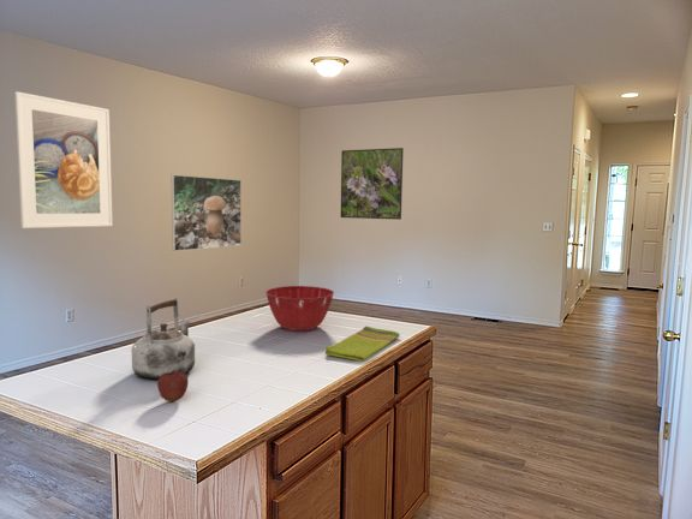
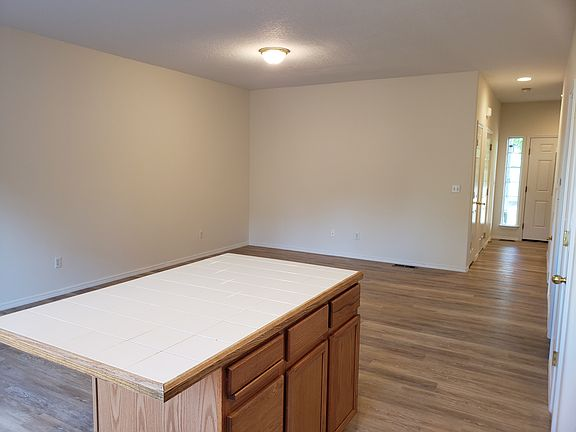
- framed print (370, 184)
- kettle (167, 335)
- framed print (209, 213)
- mixing bowl (299, 309)
- dish towel (364, 341)
- fruit (173, 384)
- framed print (67, 165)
